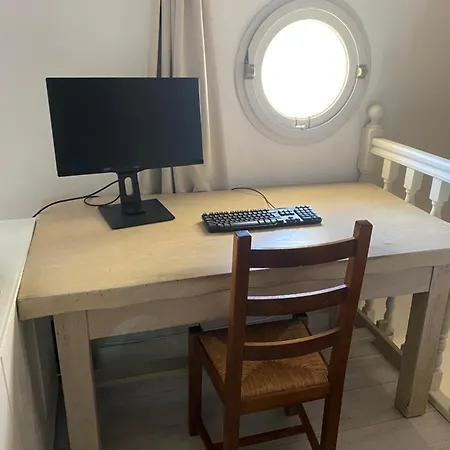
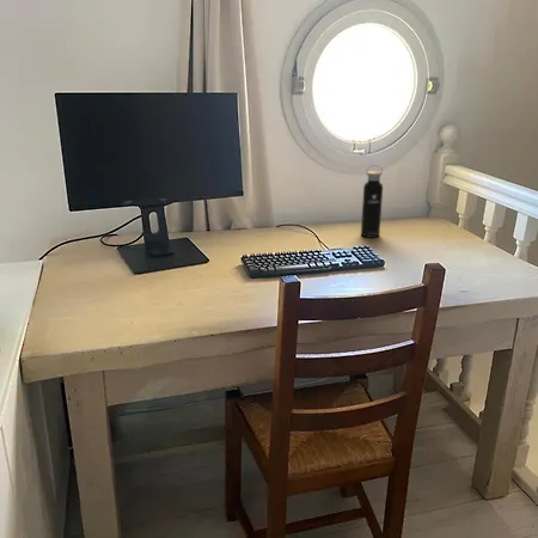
+ water bottle (372, 201)
